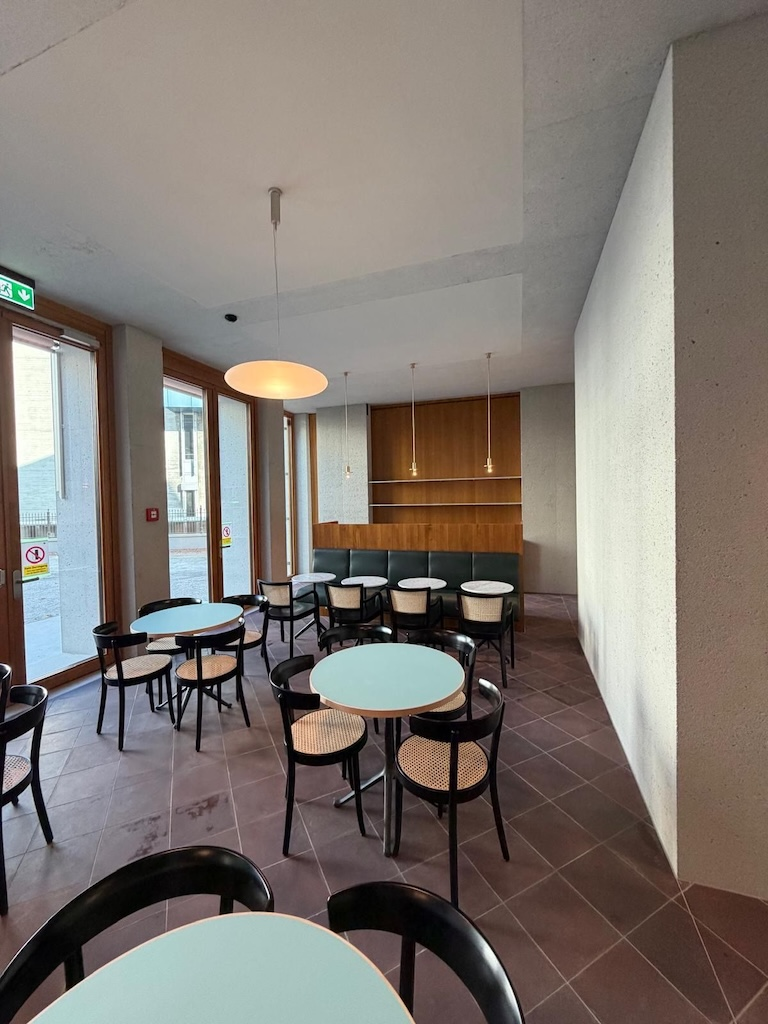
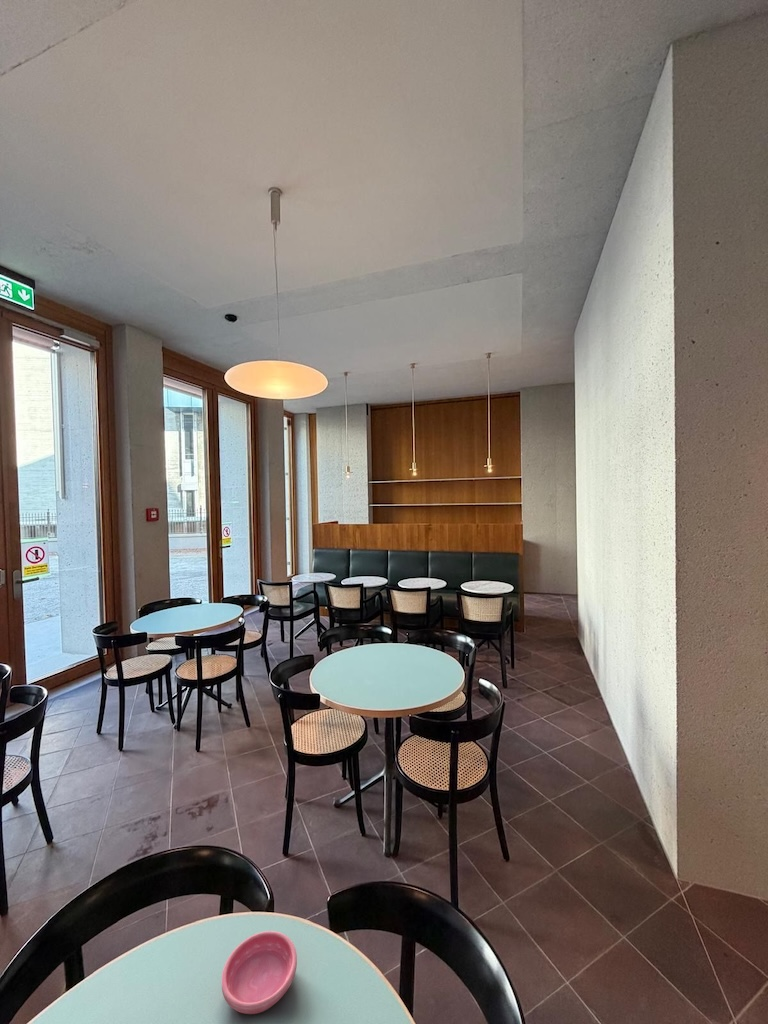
+ saucer (260, 974)
